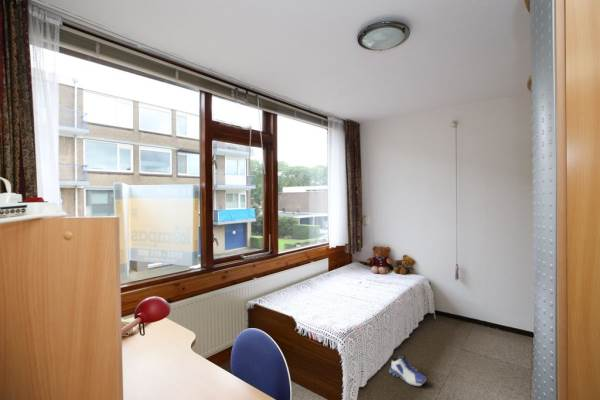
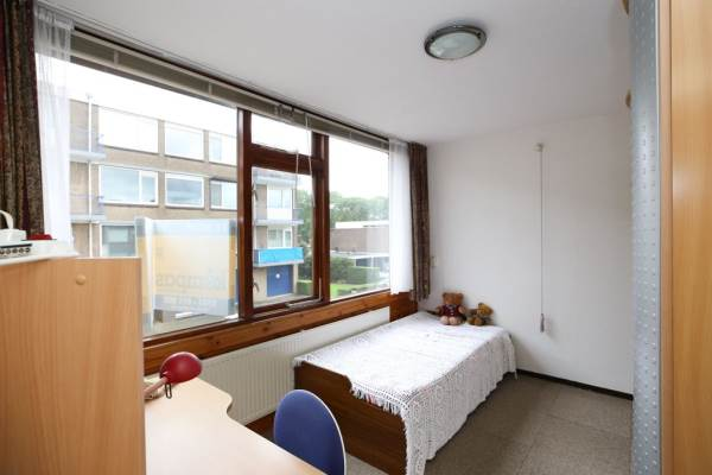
- sneaker (406, 367)
